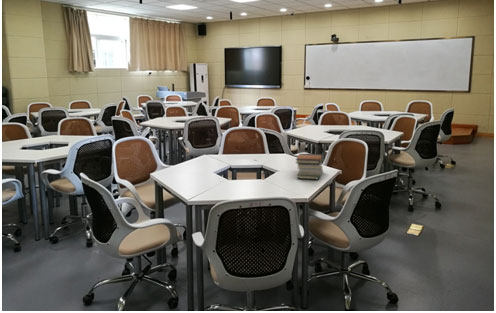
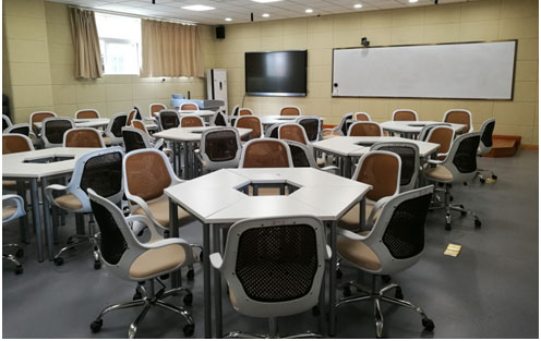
- book stack (309, 166)
